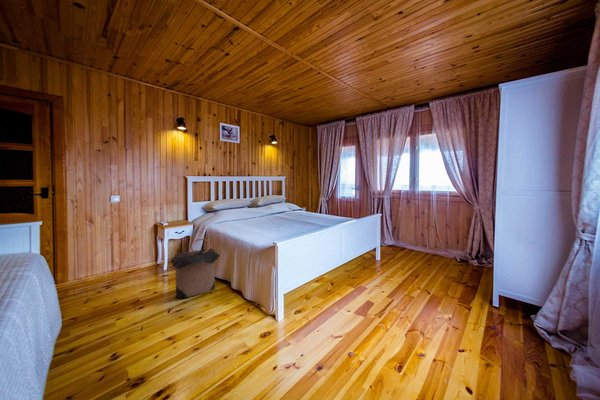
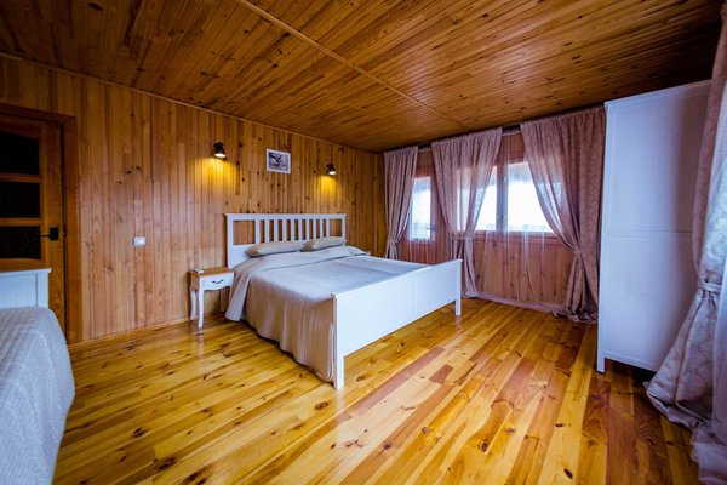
- laundry hamper (195, 266)
